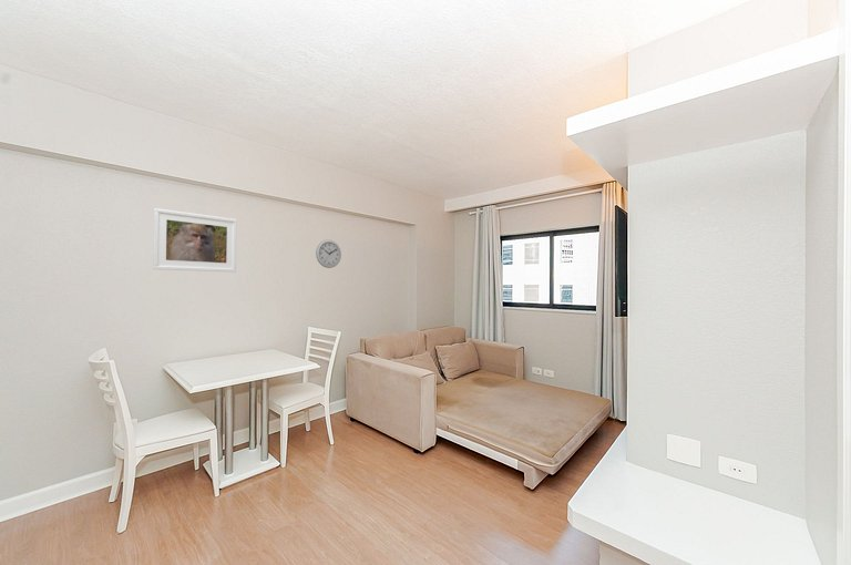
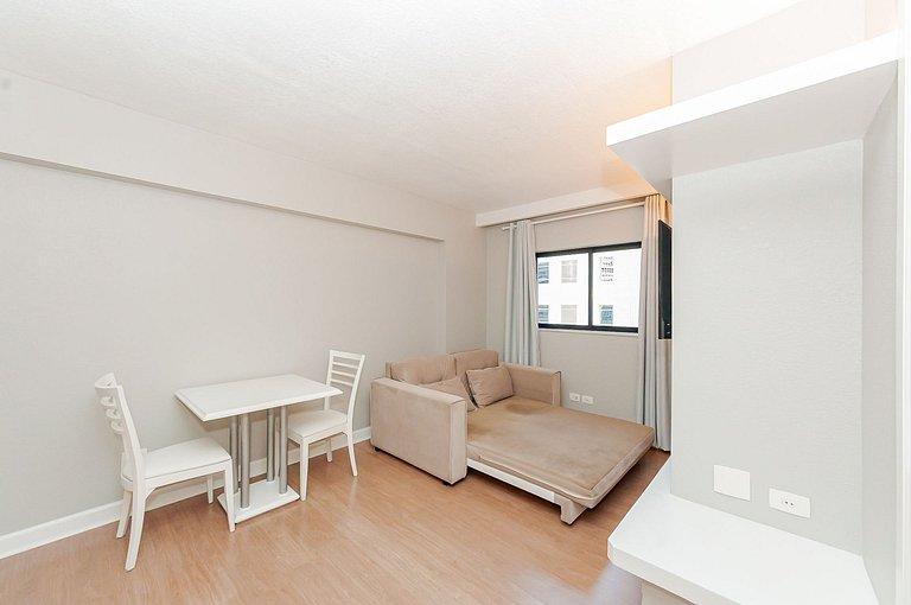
- wall clock (329, 254)
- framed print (197, 242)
